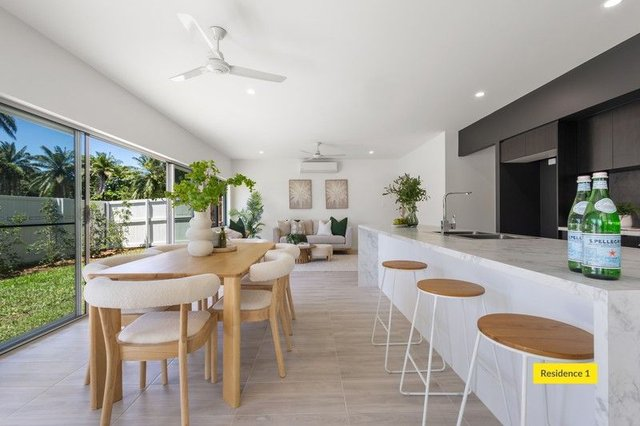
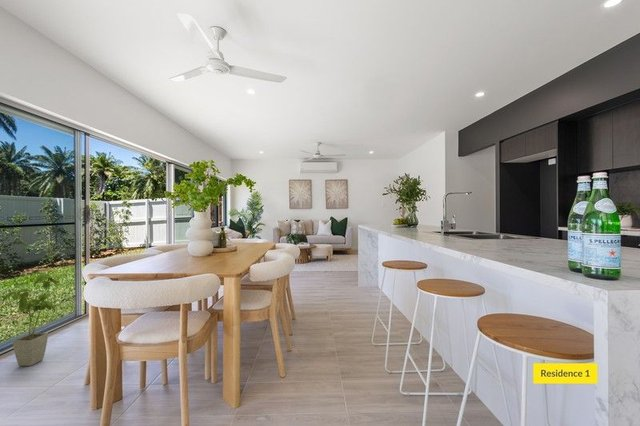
+ house plant (39, 314)
